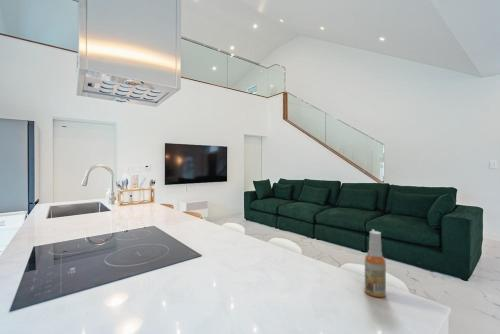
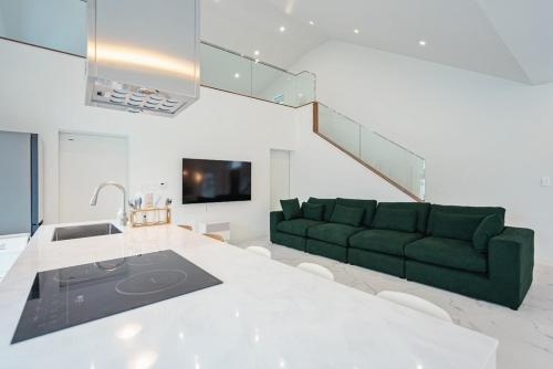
- spray bottle (374, 261)
